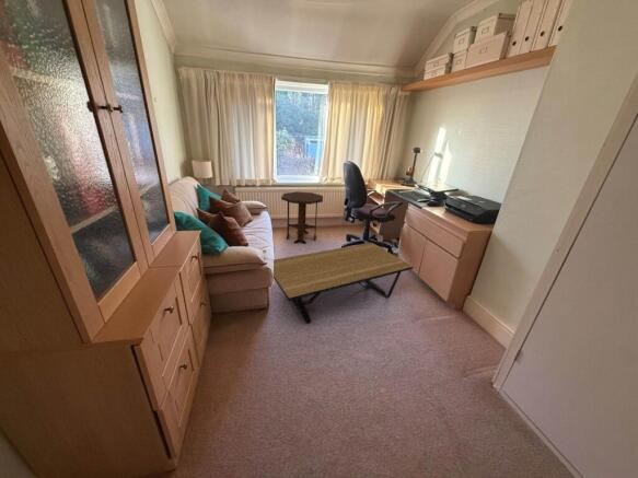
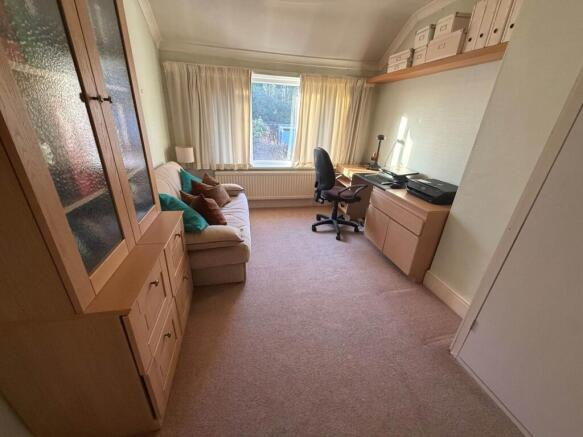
- side table (302, 218)
- coffee table (337, 280)
